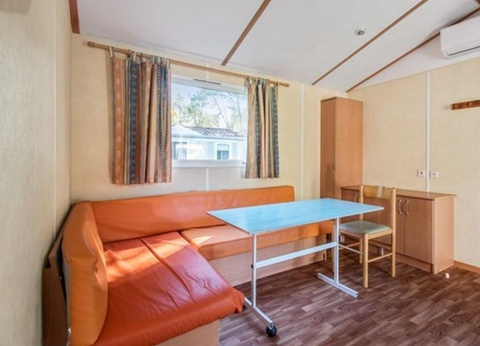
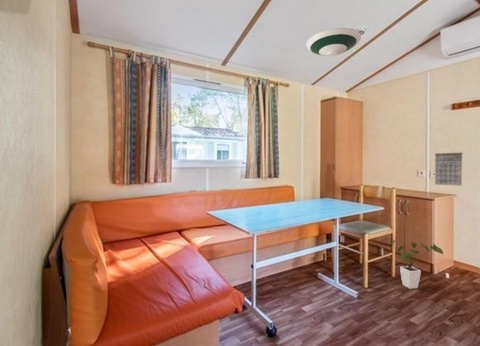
+ house plant (412, 264)
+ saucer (332, 48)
+ calendar (448, 165)
